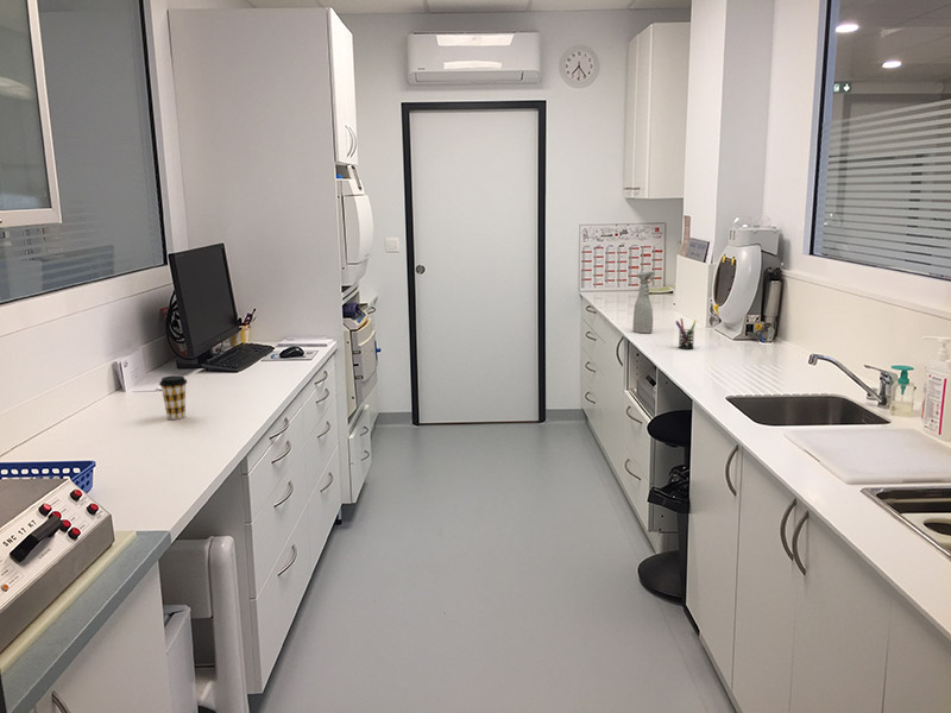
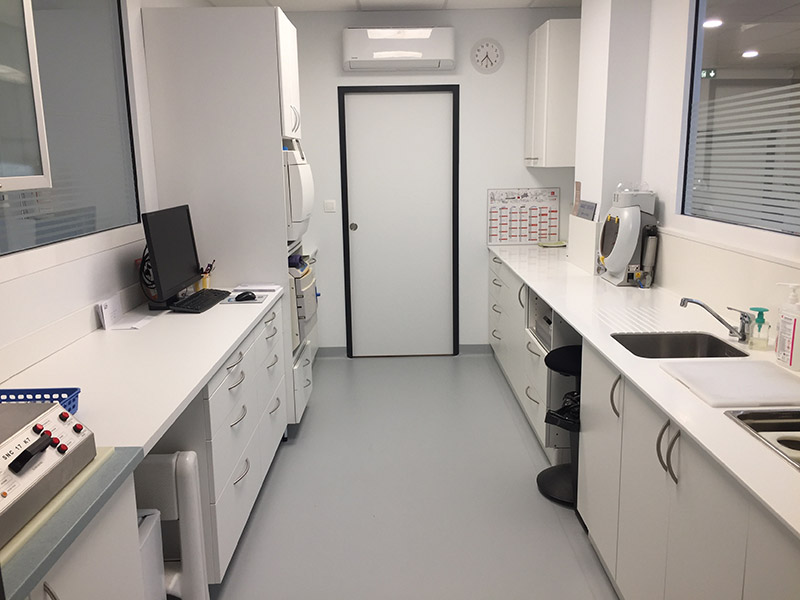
- pen holder (687, 333)
- spray bottle (643, 302)
- coffee cup (174, 397)
